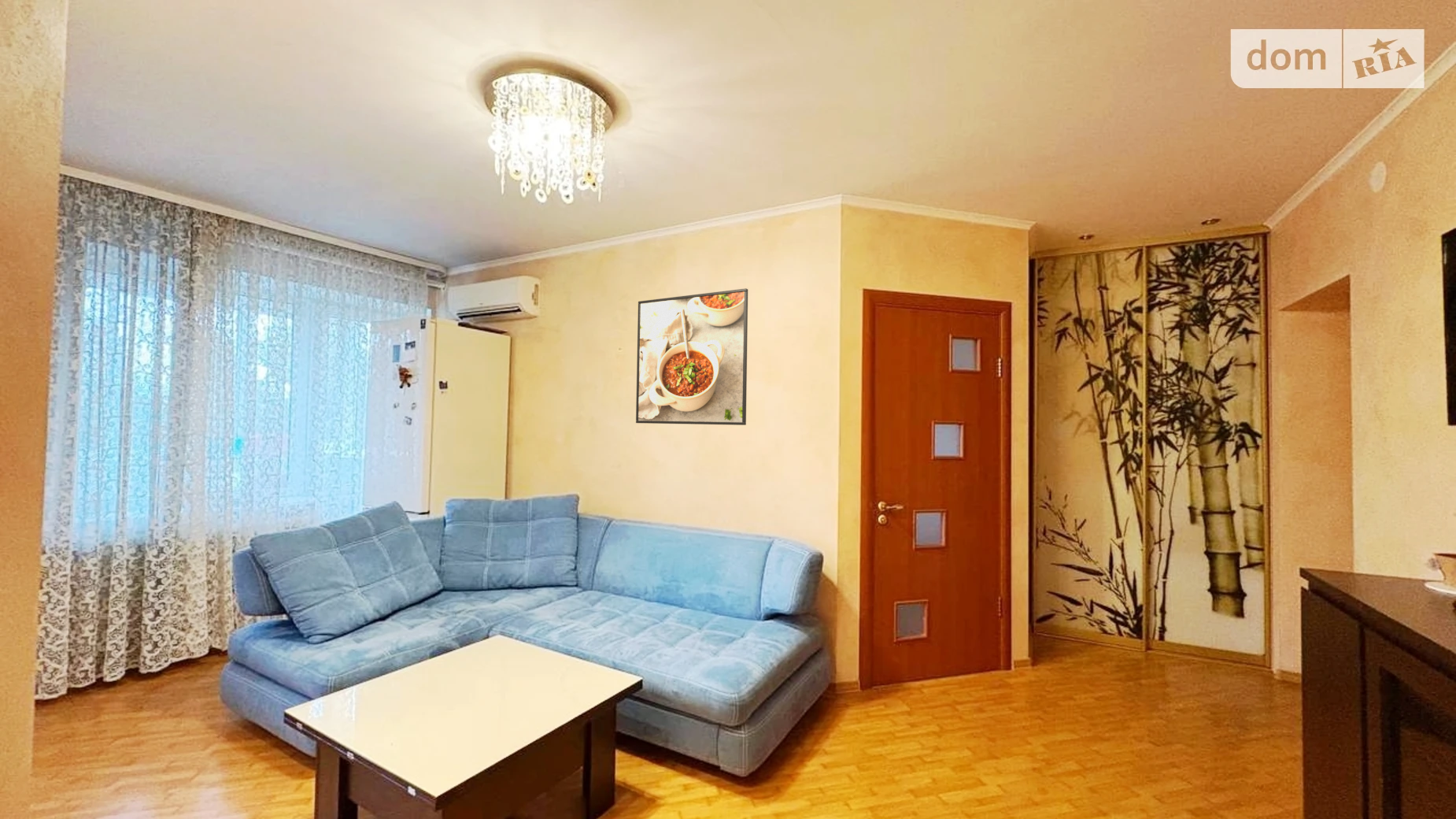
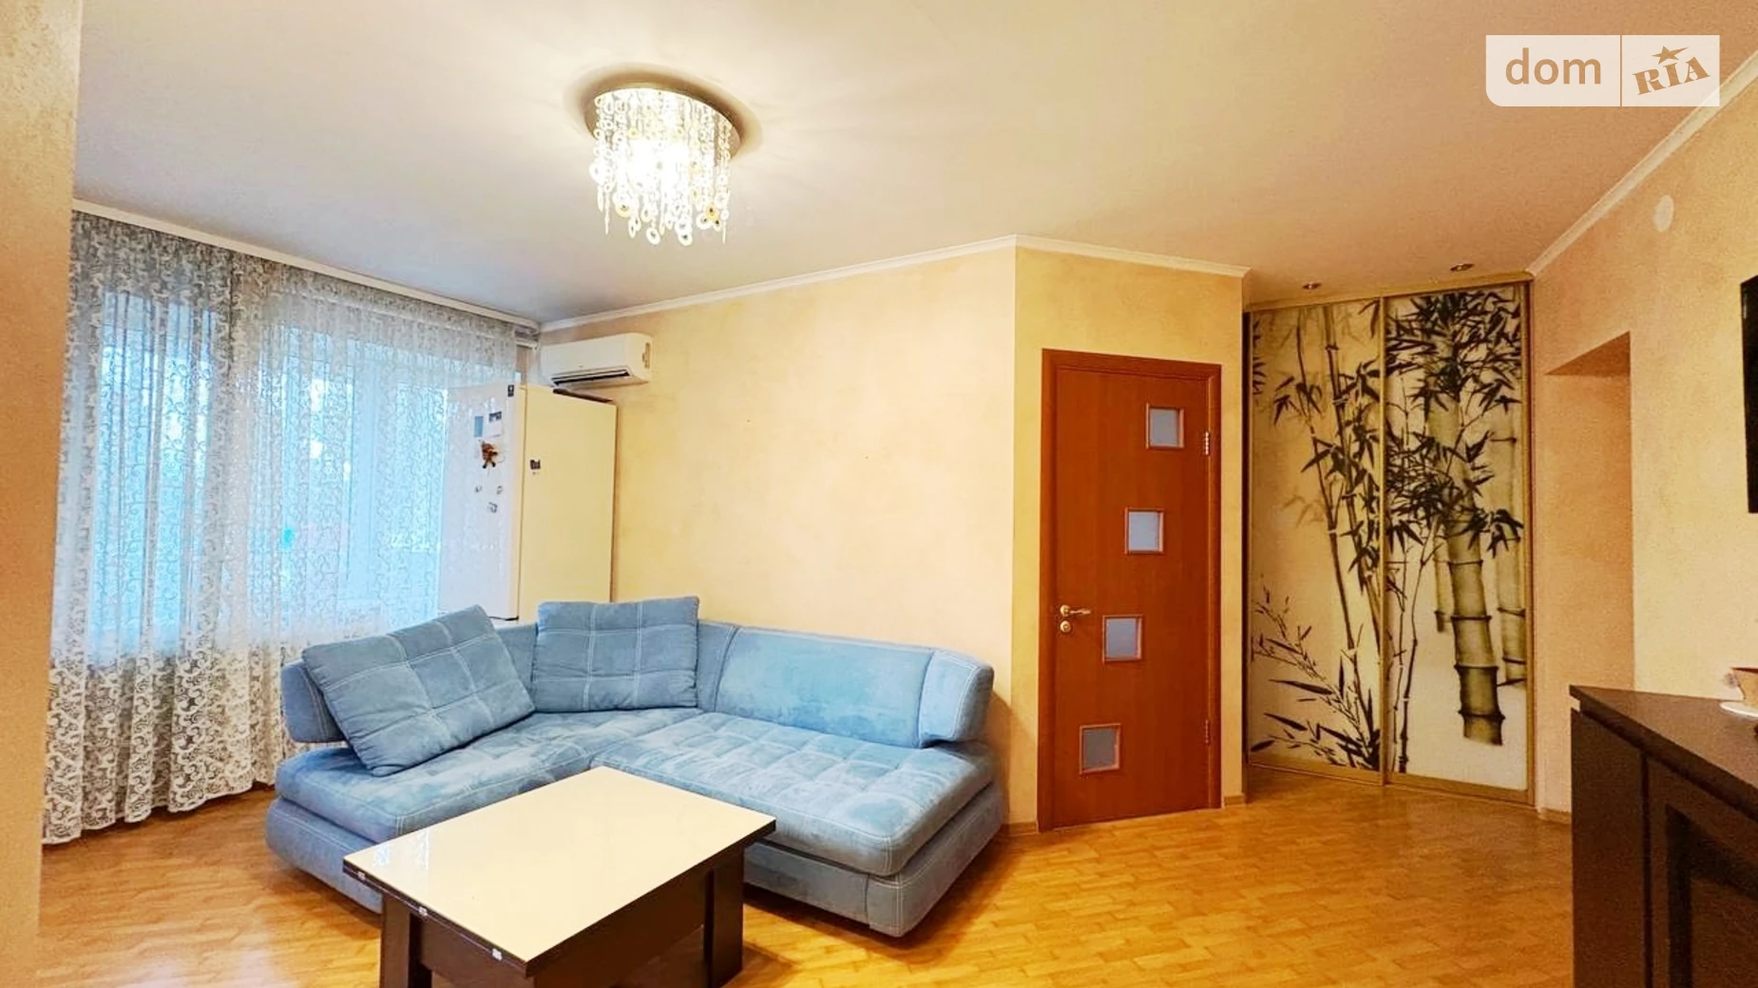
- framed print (689, 359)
